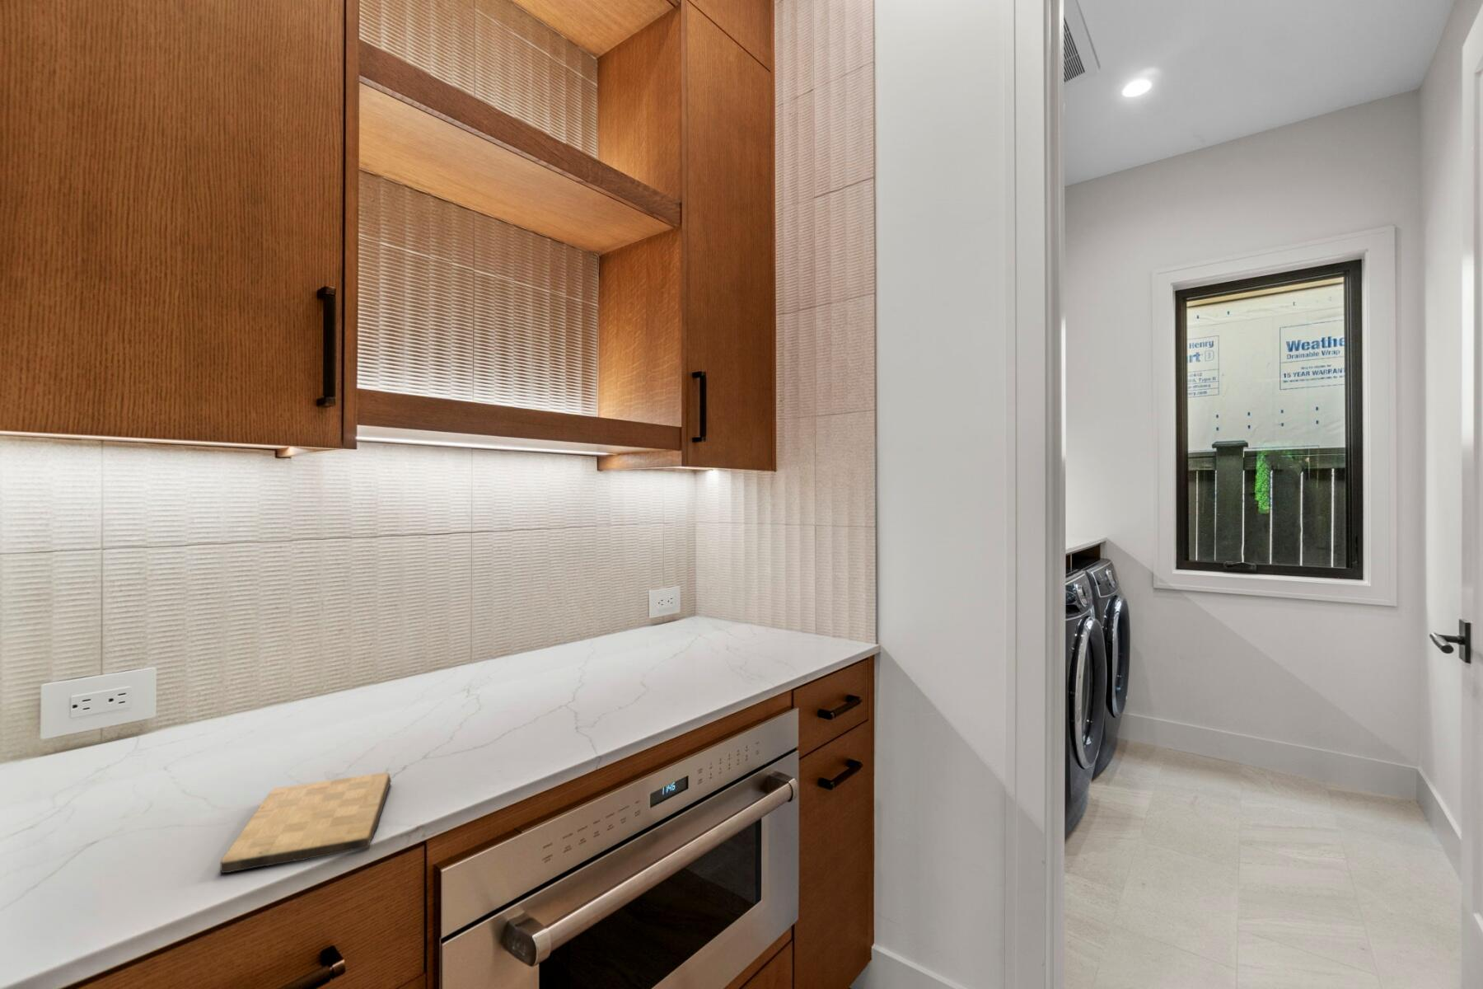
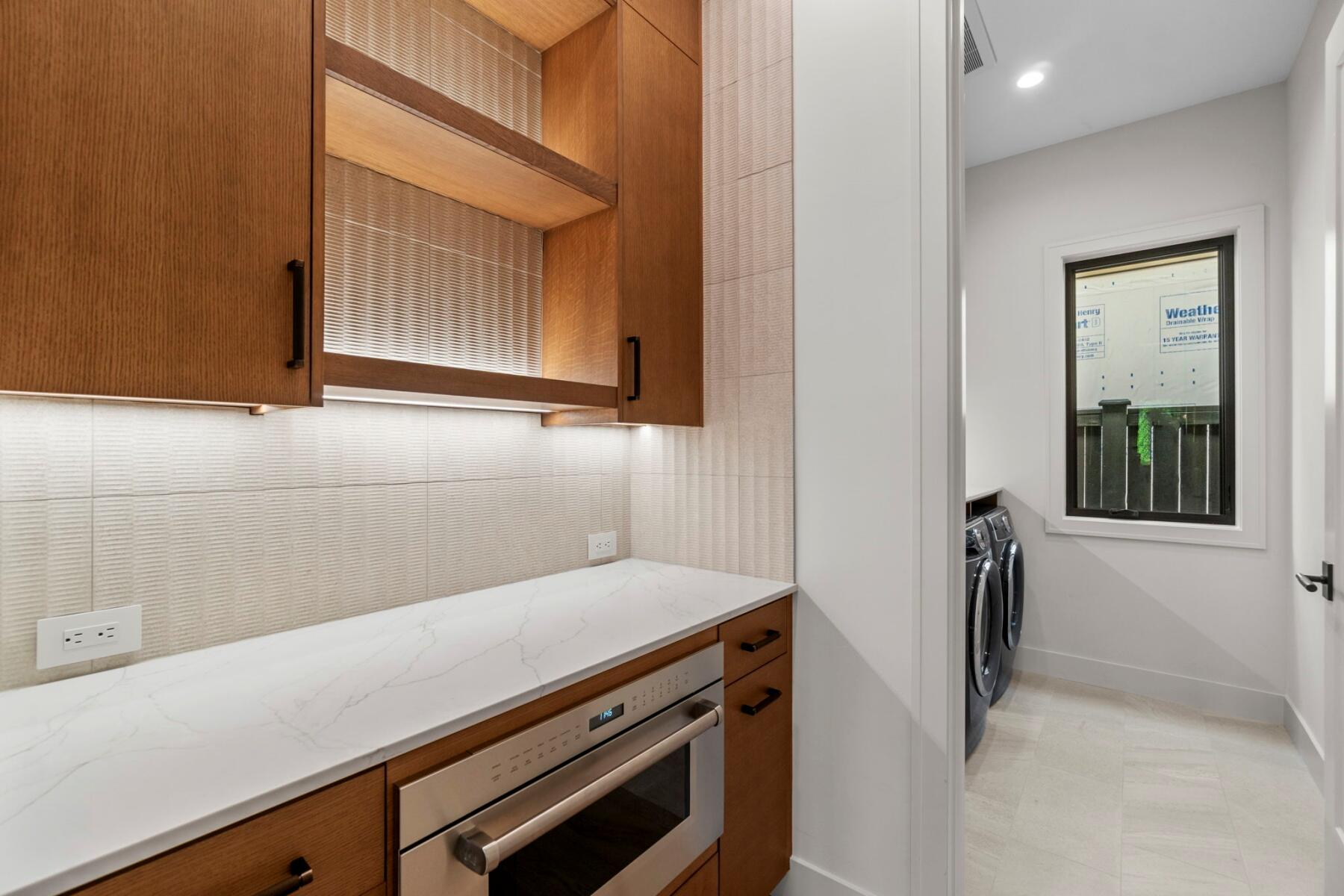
- cutting board (317, 815)
